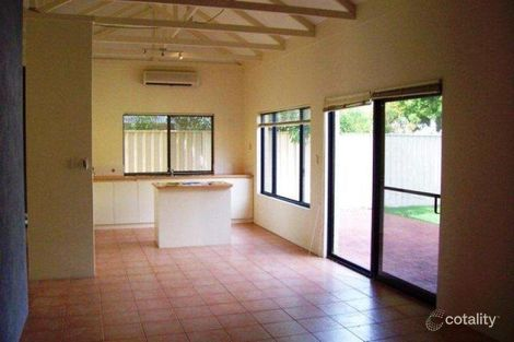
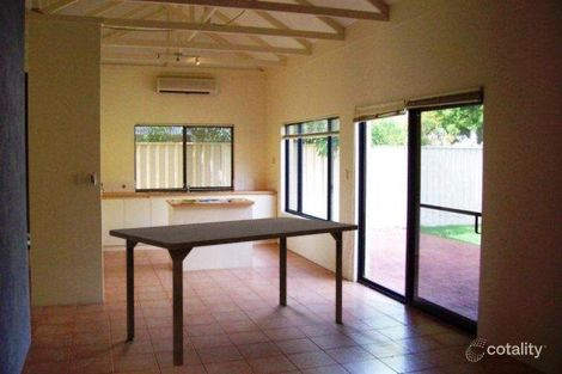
+ dining table (233, 243)
